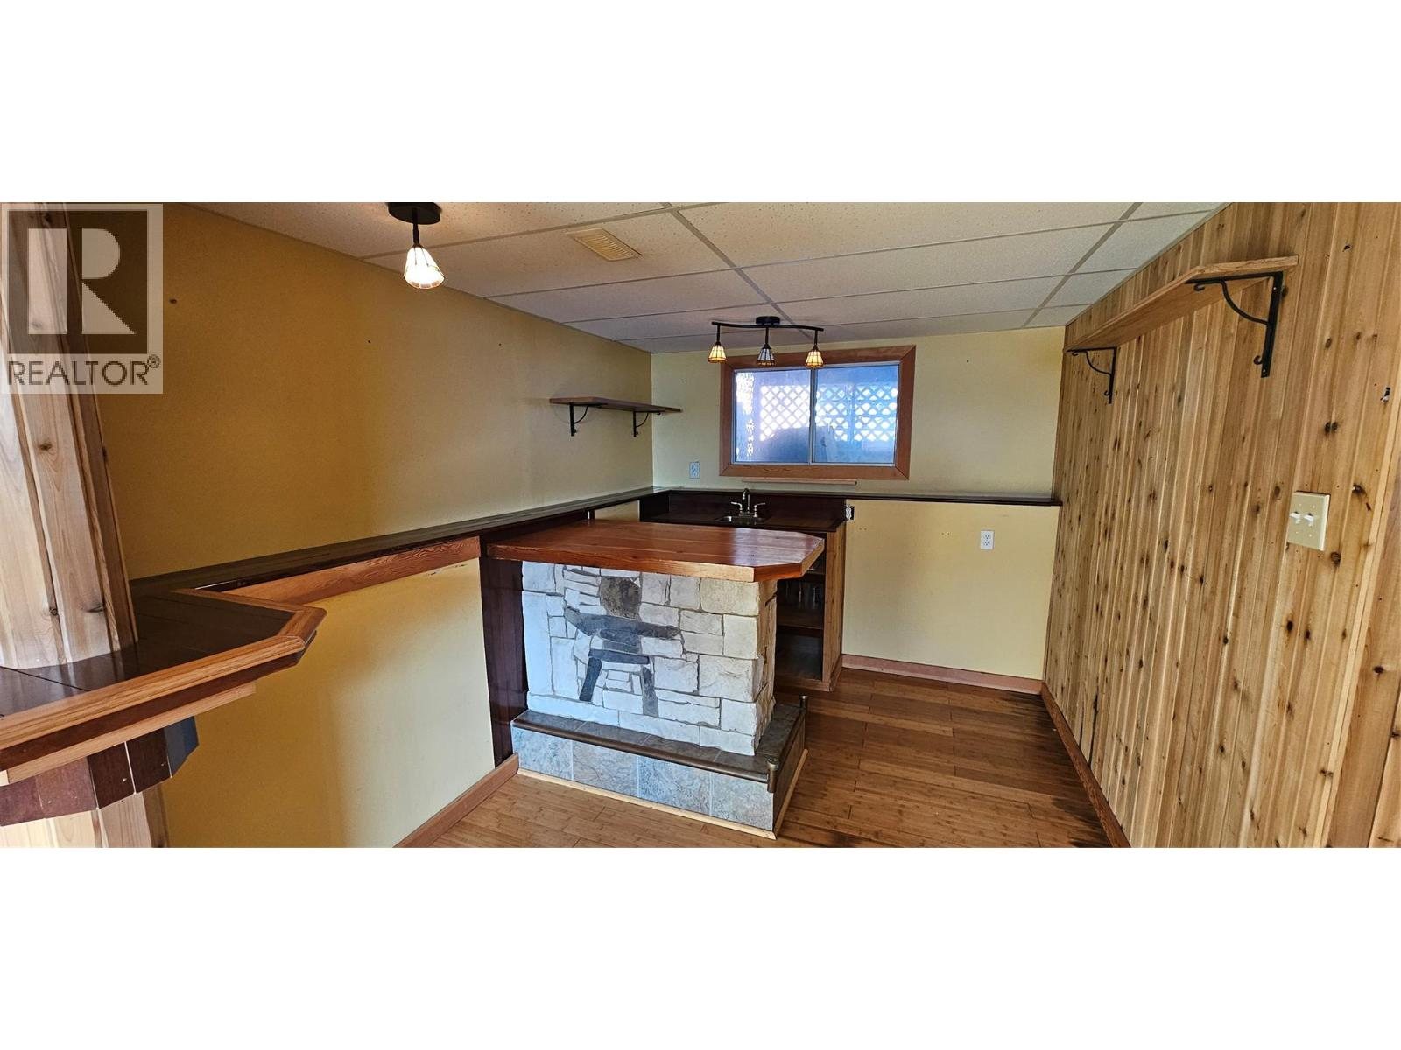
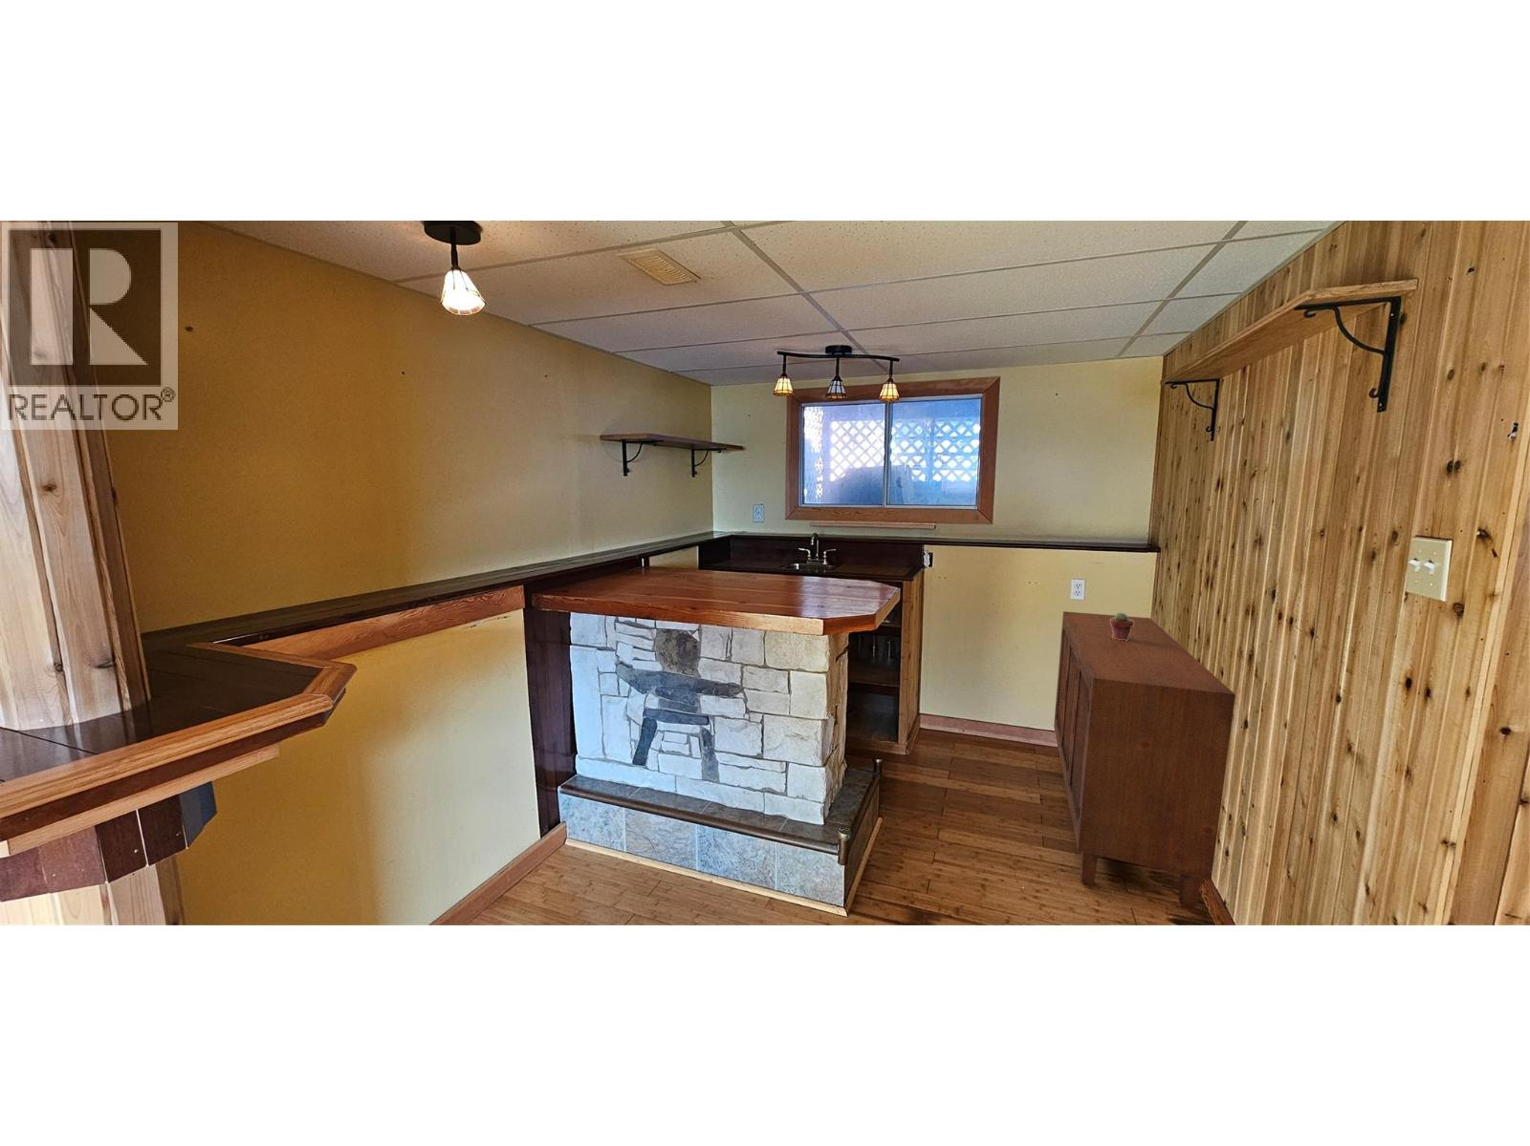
+ cabinet (1118, 728)
+ potted succulent (1120, 625)
